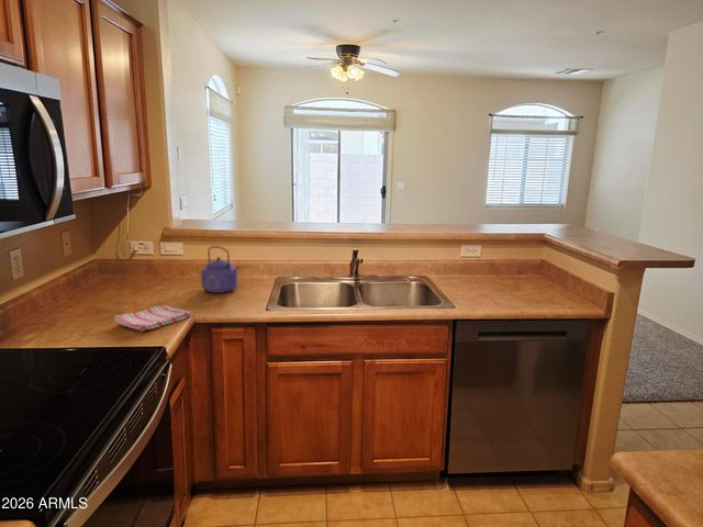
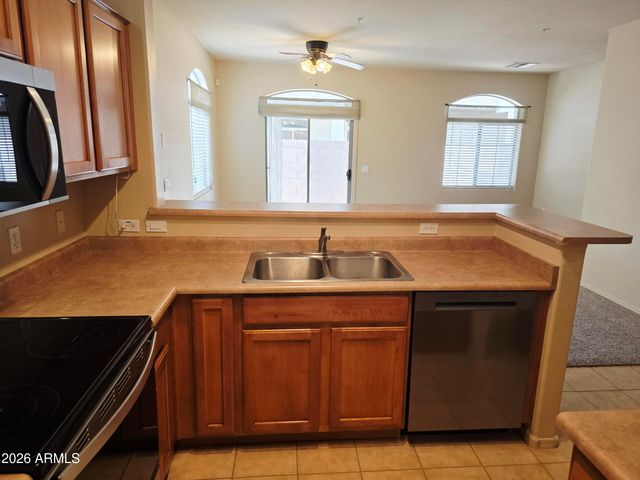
- kettle (222, 269)
- dish towel (155, 315)
